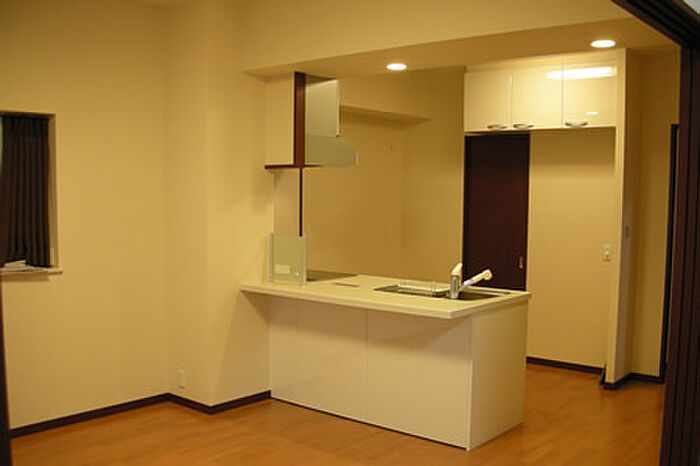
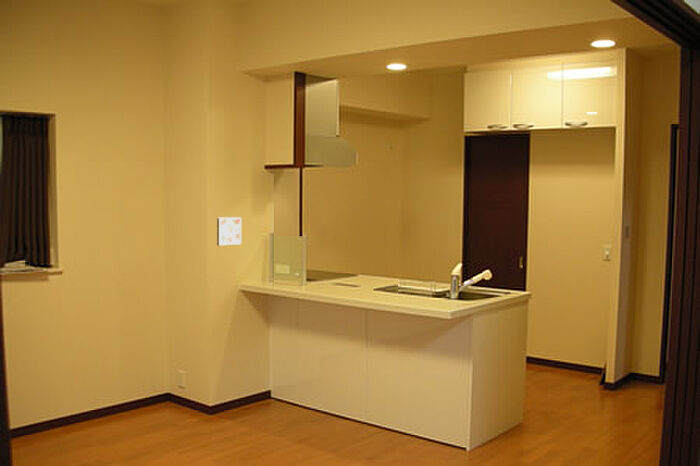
+ decorative tile (229, 231)
